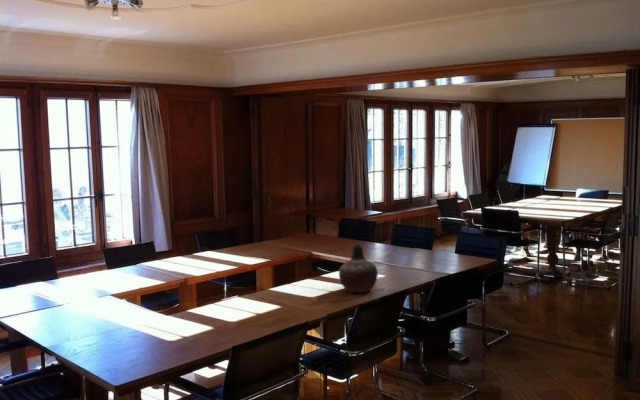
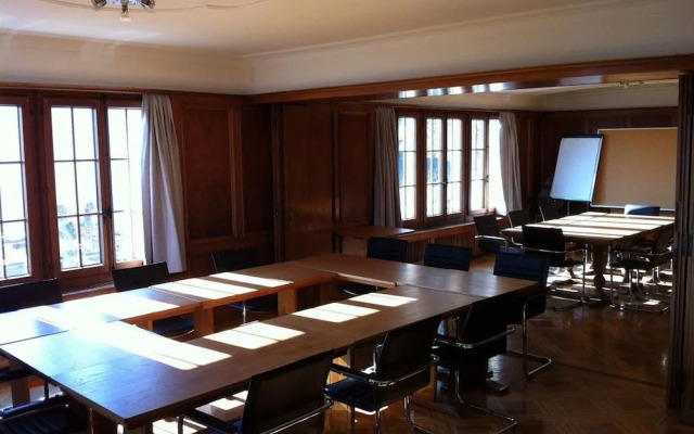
- vase (358, 267)
